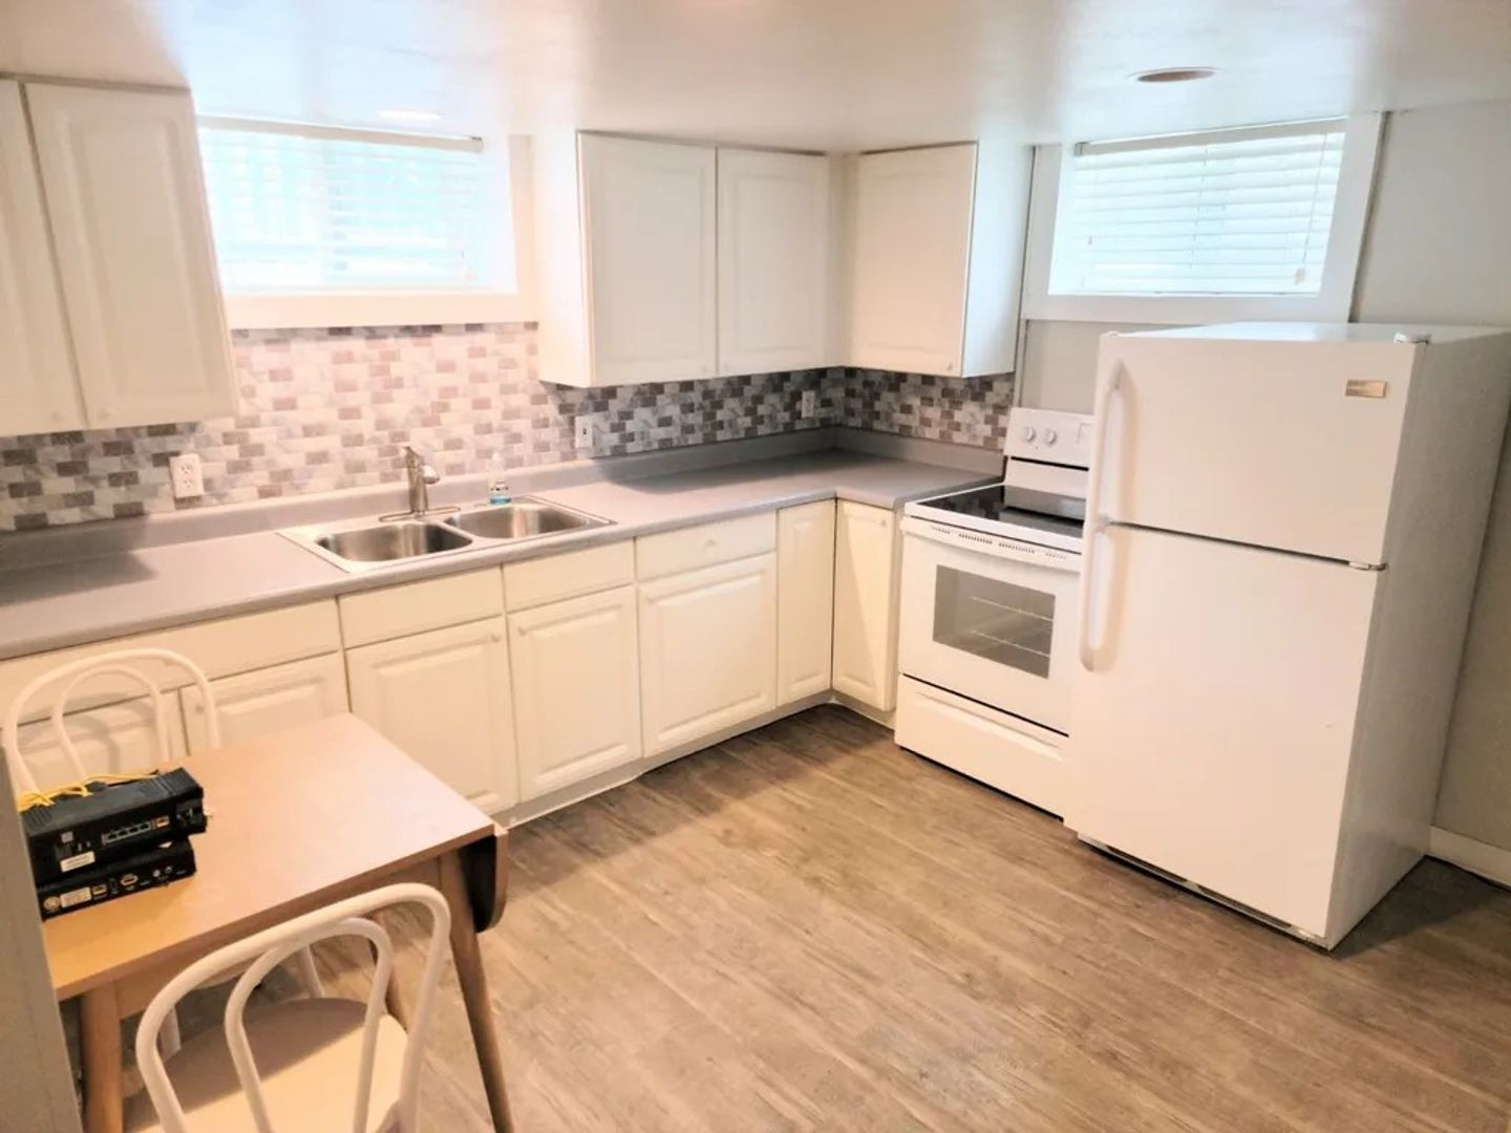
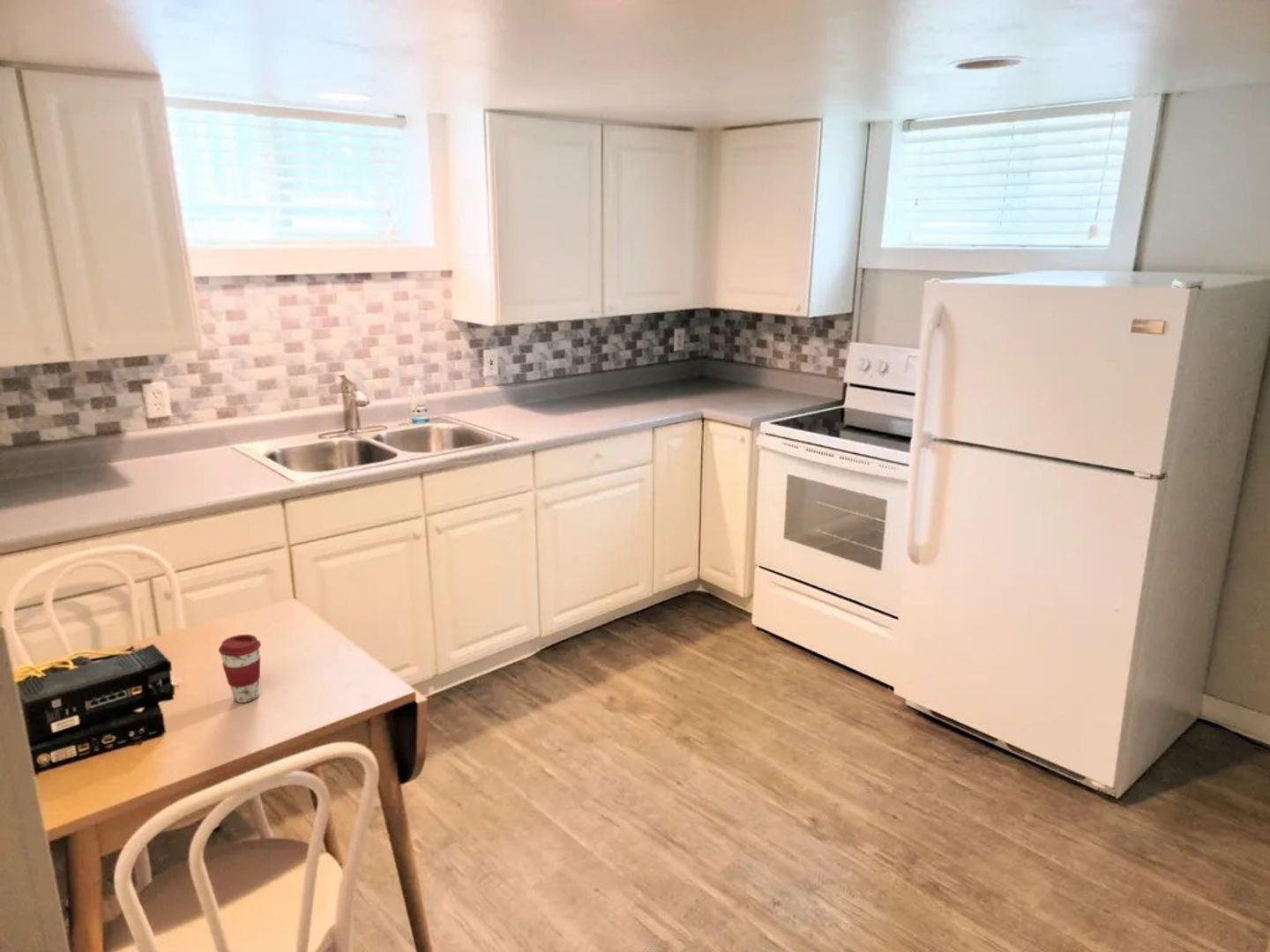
+ coffee cup (243, 668)
